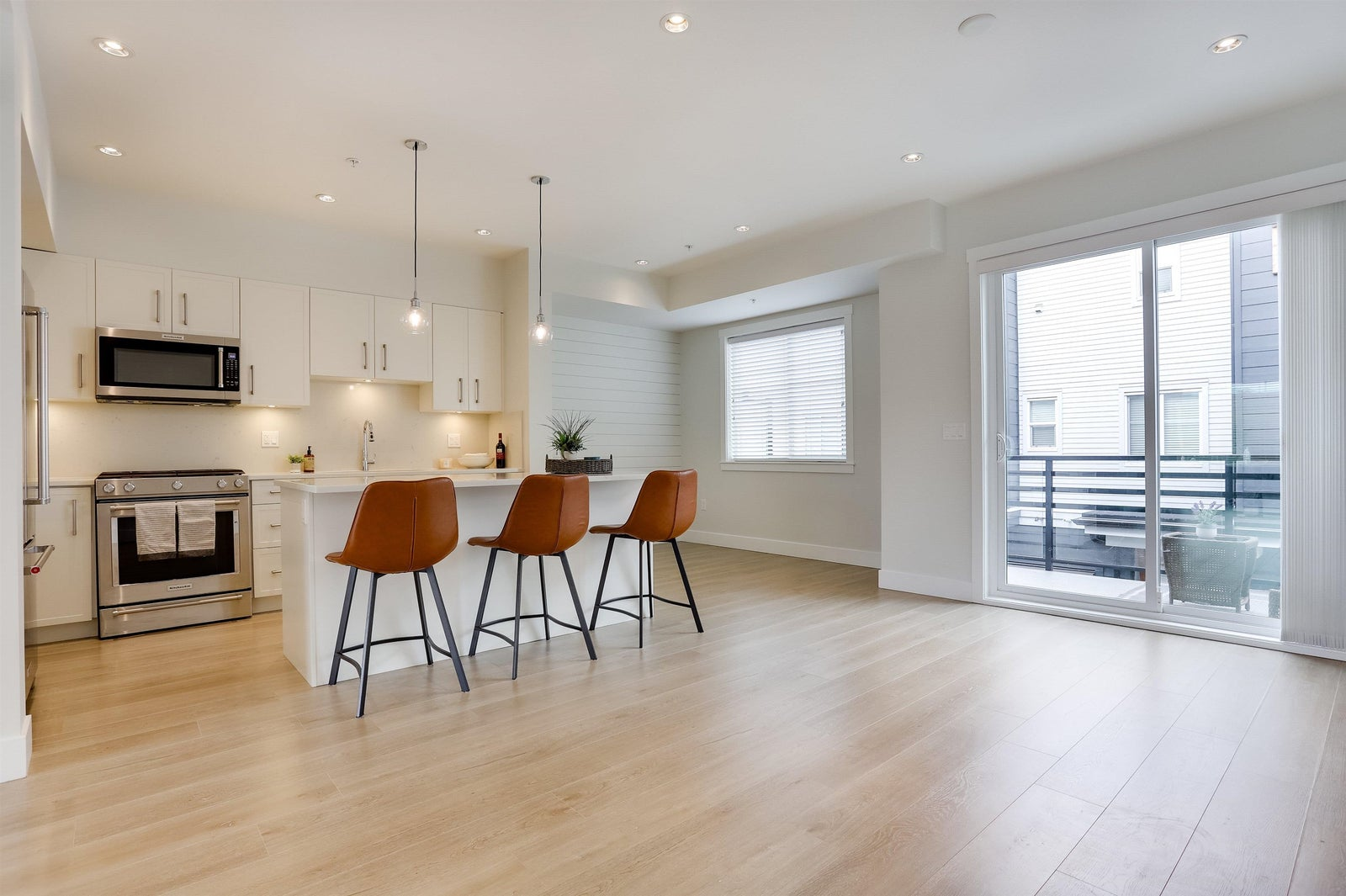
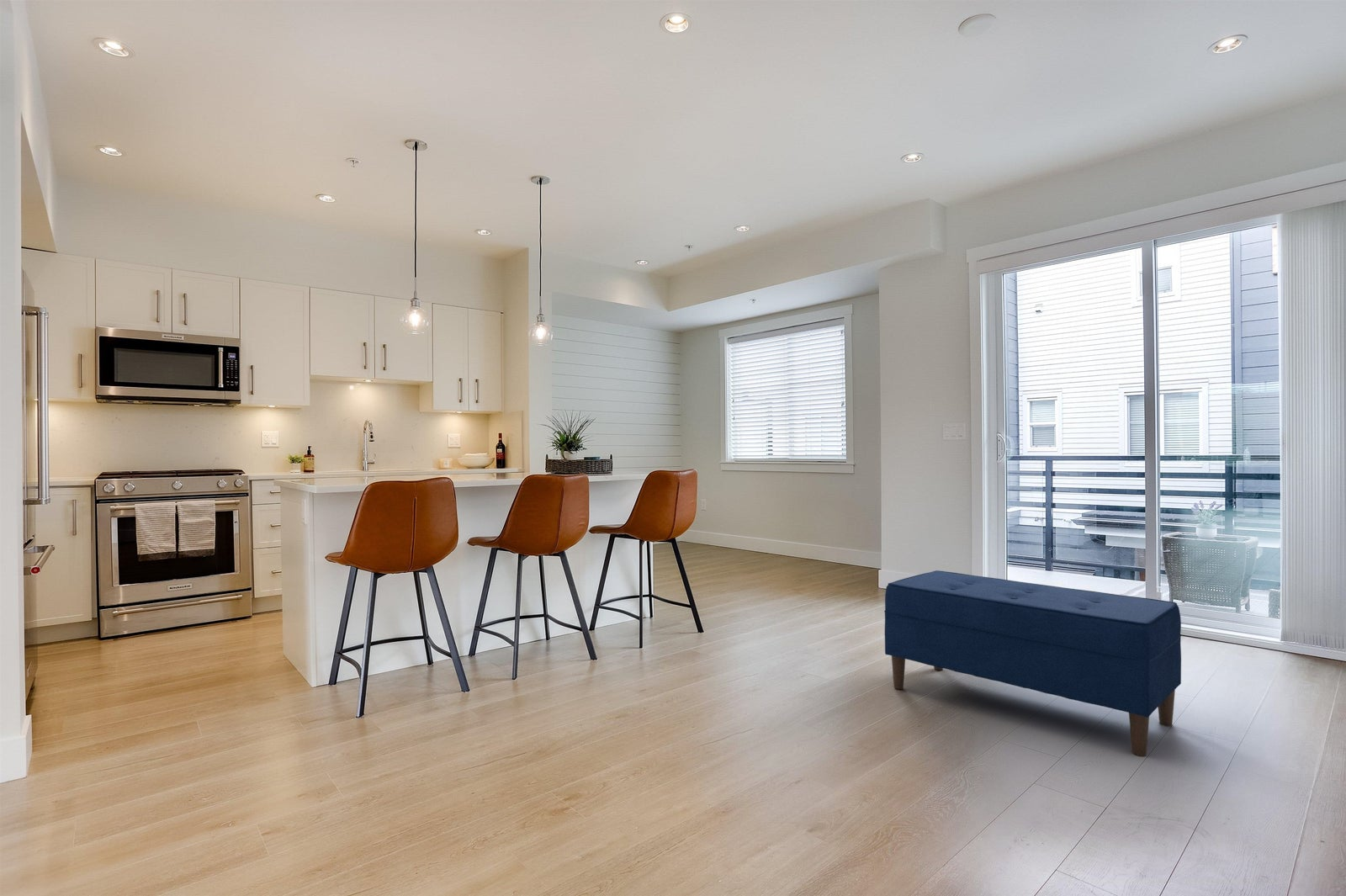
+ bench (1022, 648)
